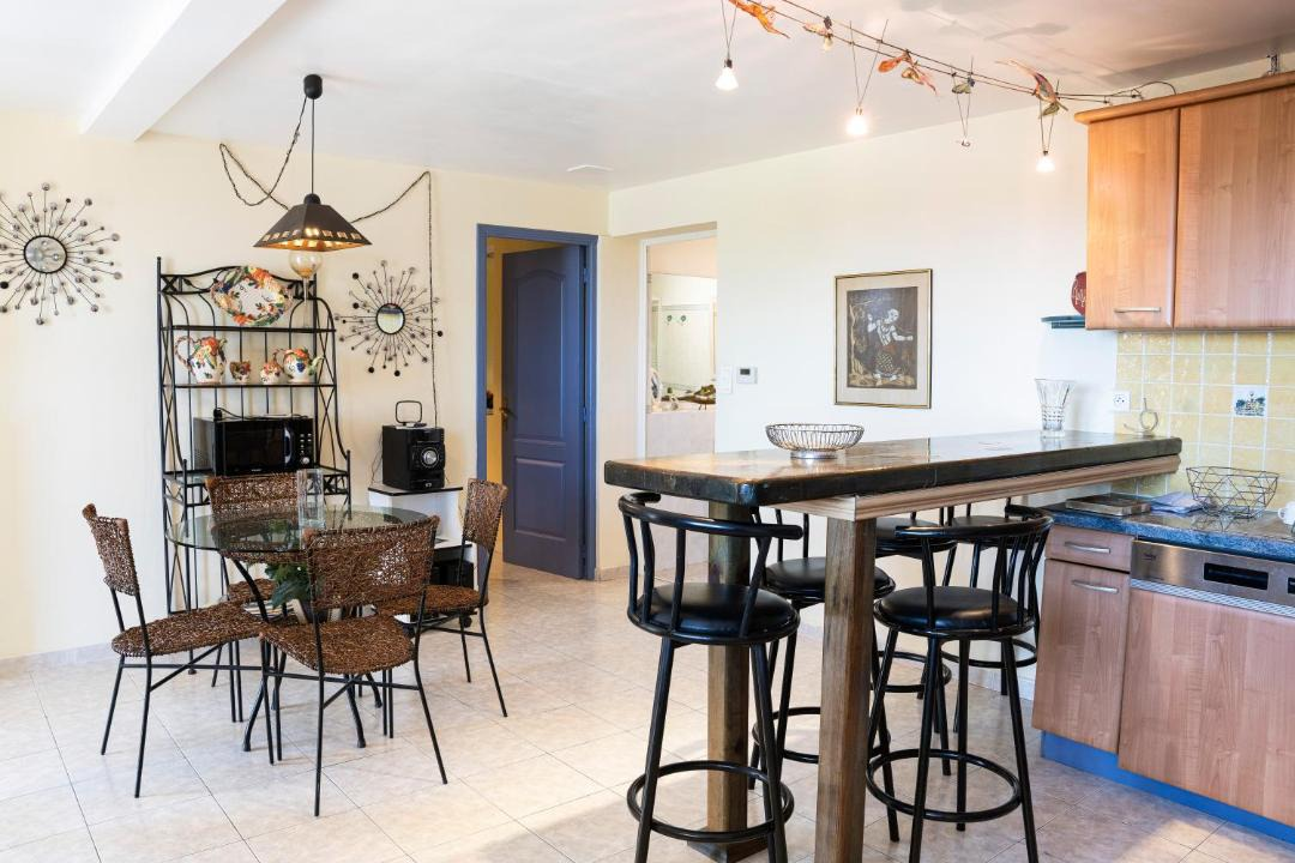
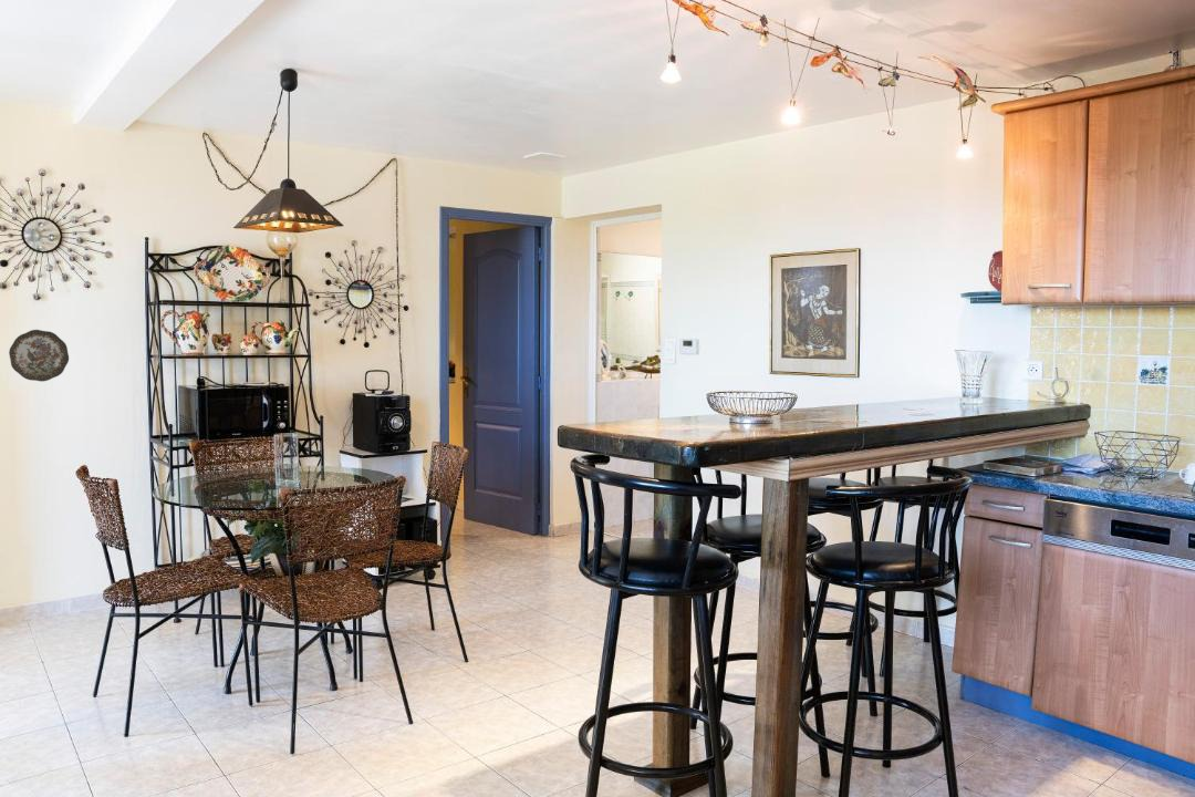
+ decorative plate (39, 355)
